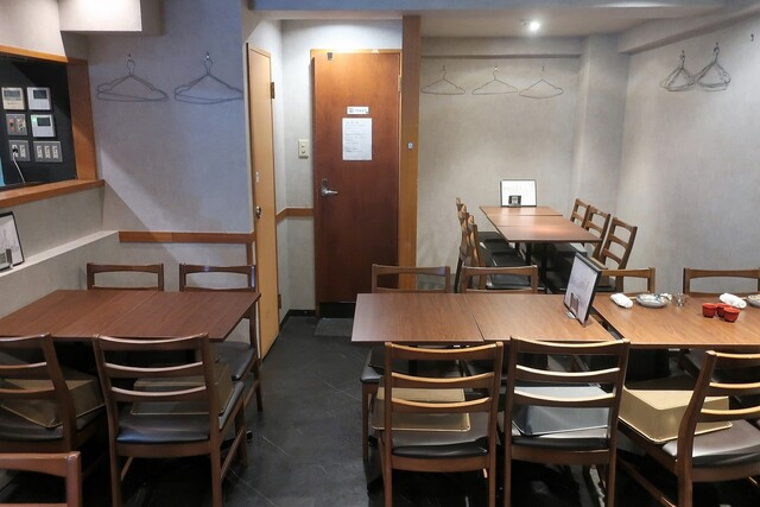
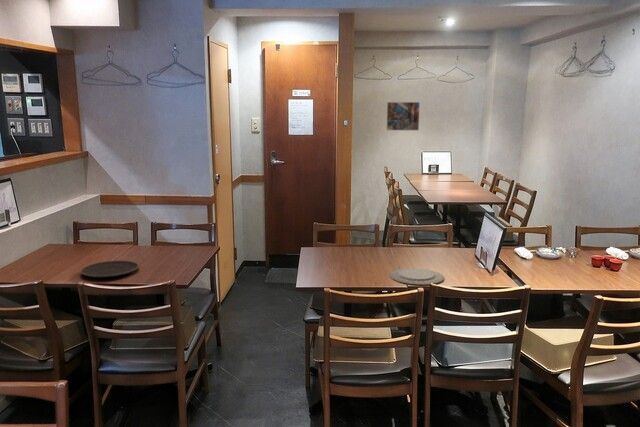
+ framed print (402, 116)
+ chinaware (416, 275)
+ plate (110, 269)
